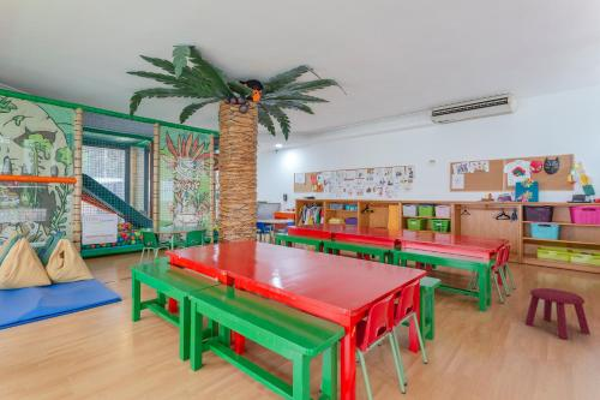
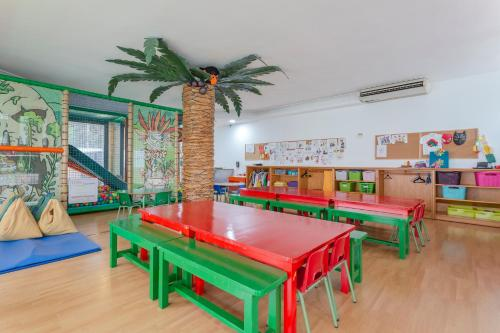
- stool (557, 310)
